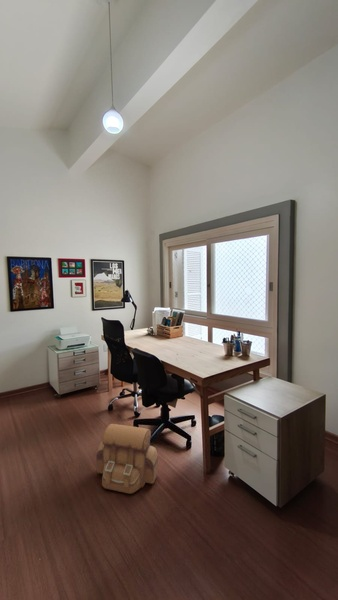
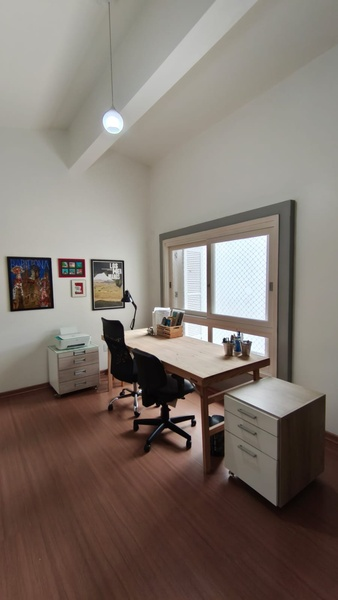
- backpack (126, 452)
